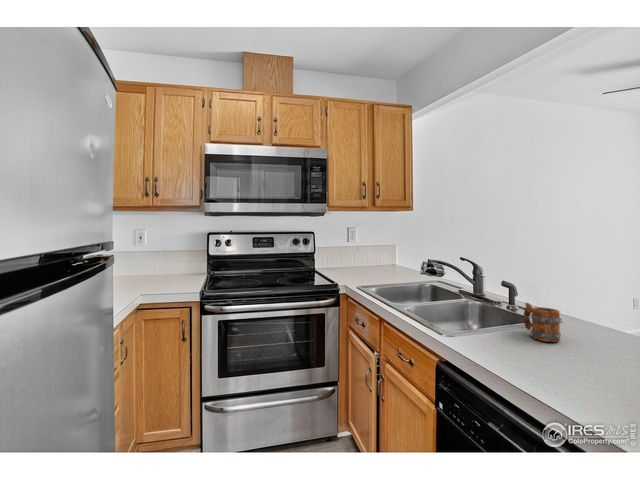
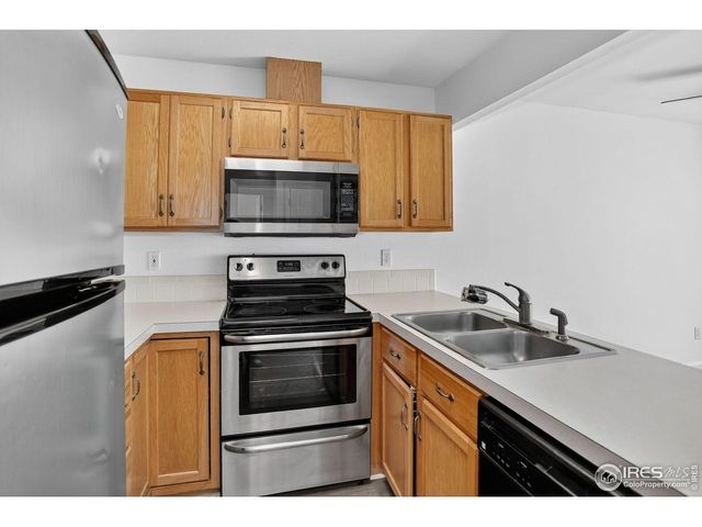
- mug (540, 321)
